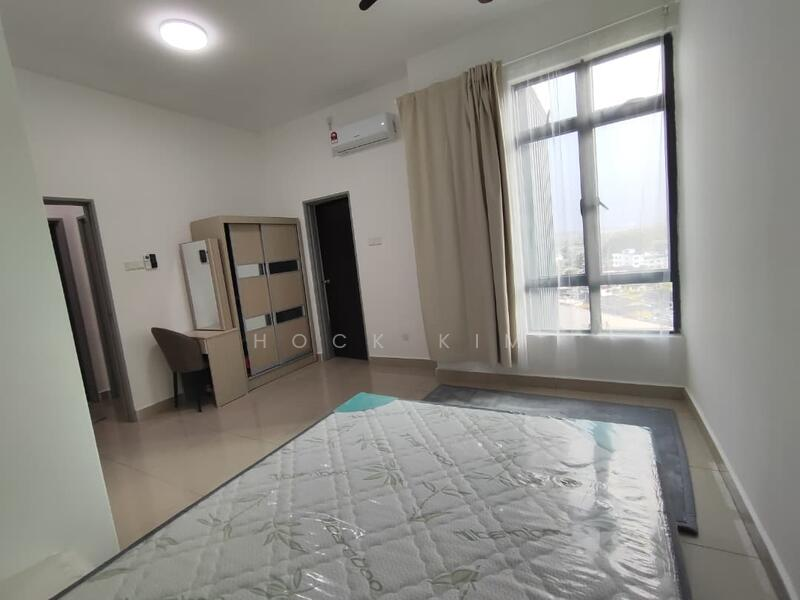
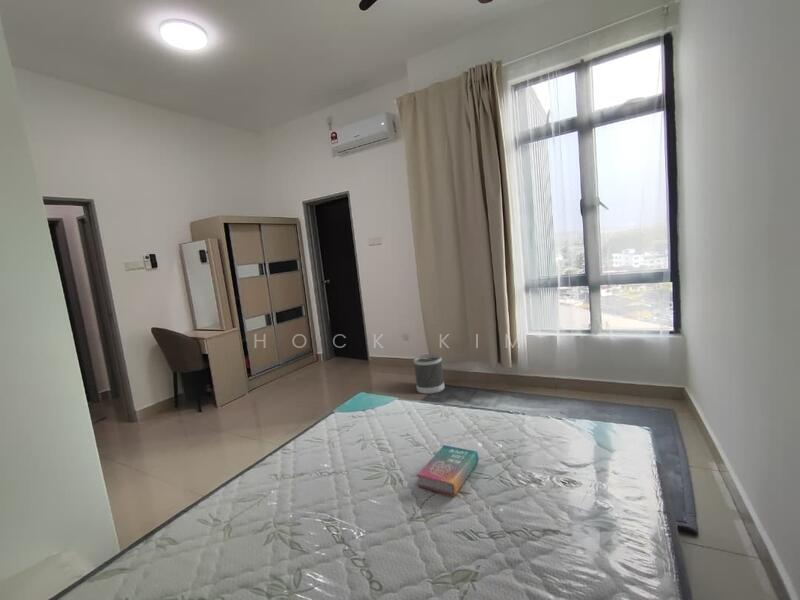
+ wastebasket (429, 373)
+ book (449, 468)
